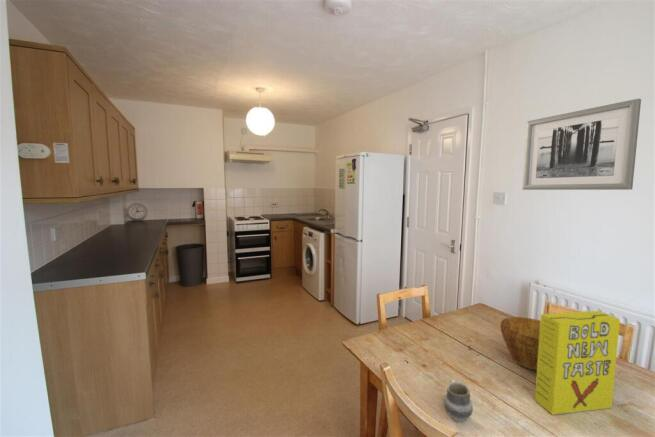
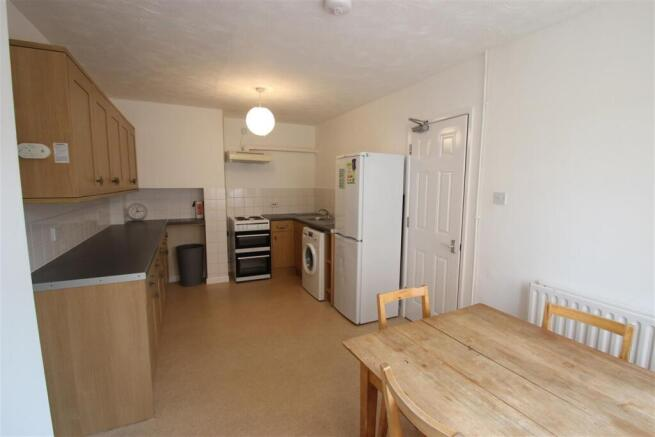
- cereal box (576, 360)
- wall art (572, 151)
- bowl (530, 344)
- cup (457, 400)
